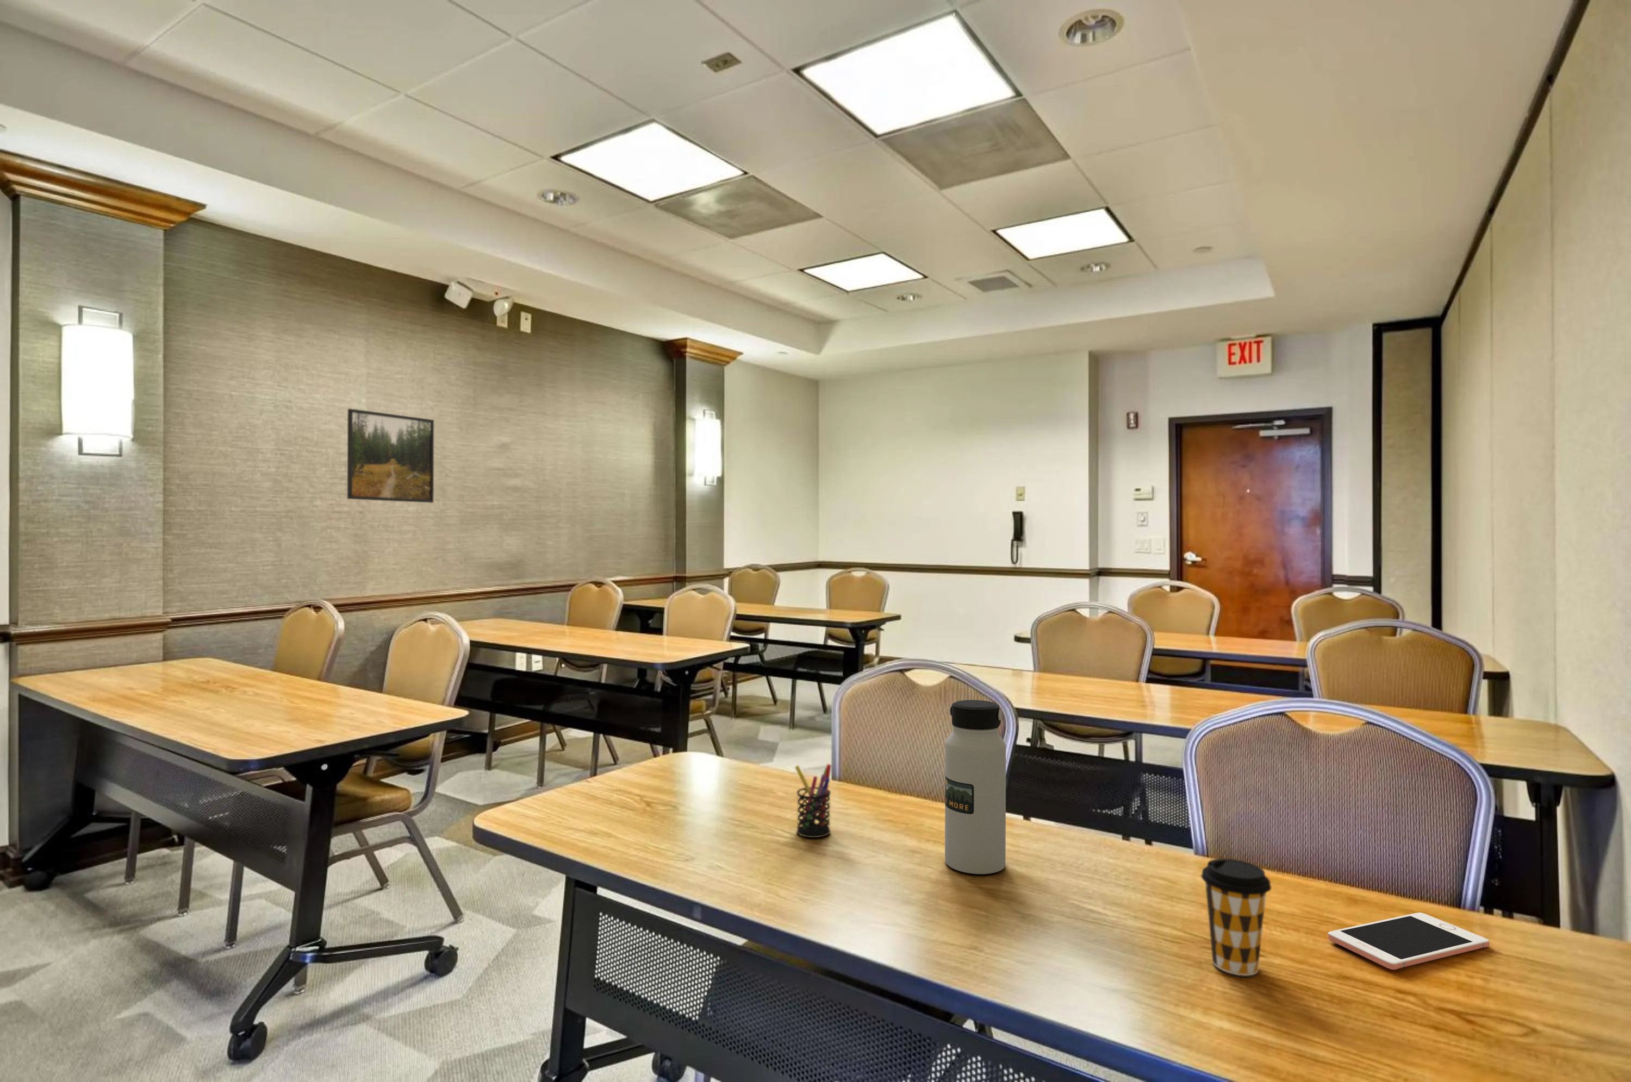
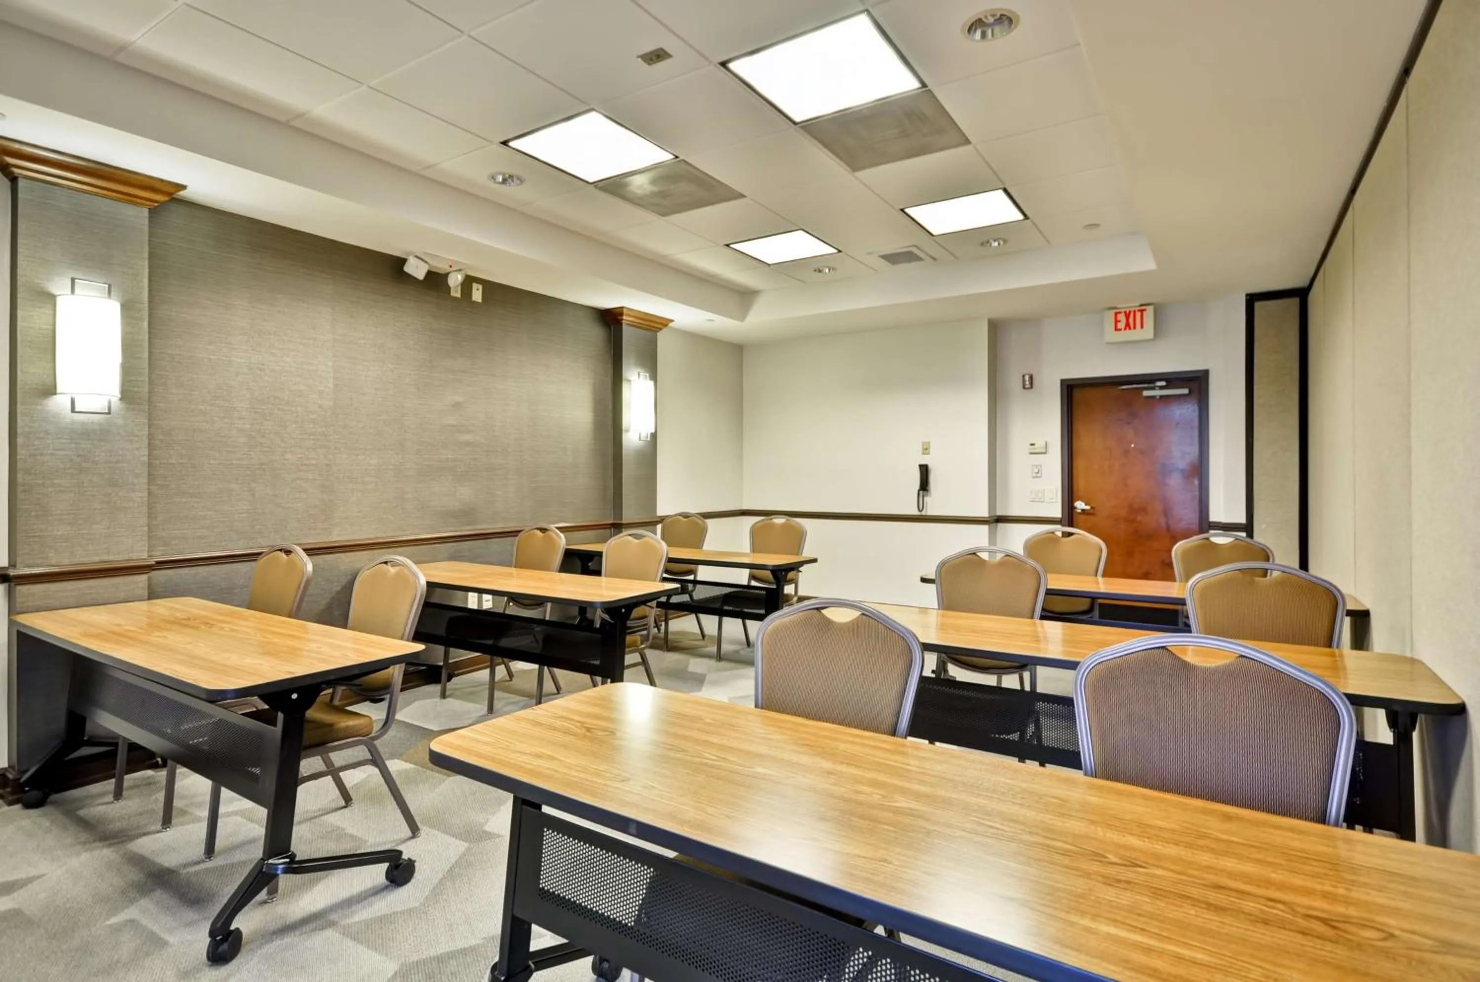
- water bottle (975, 784)
- pen holder (817, 796)
- cell phone (1407, 940)
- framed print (391, 458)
- coffee cup (1235, 917)
